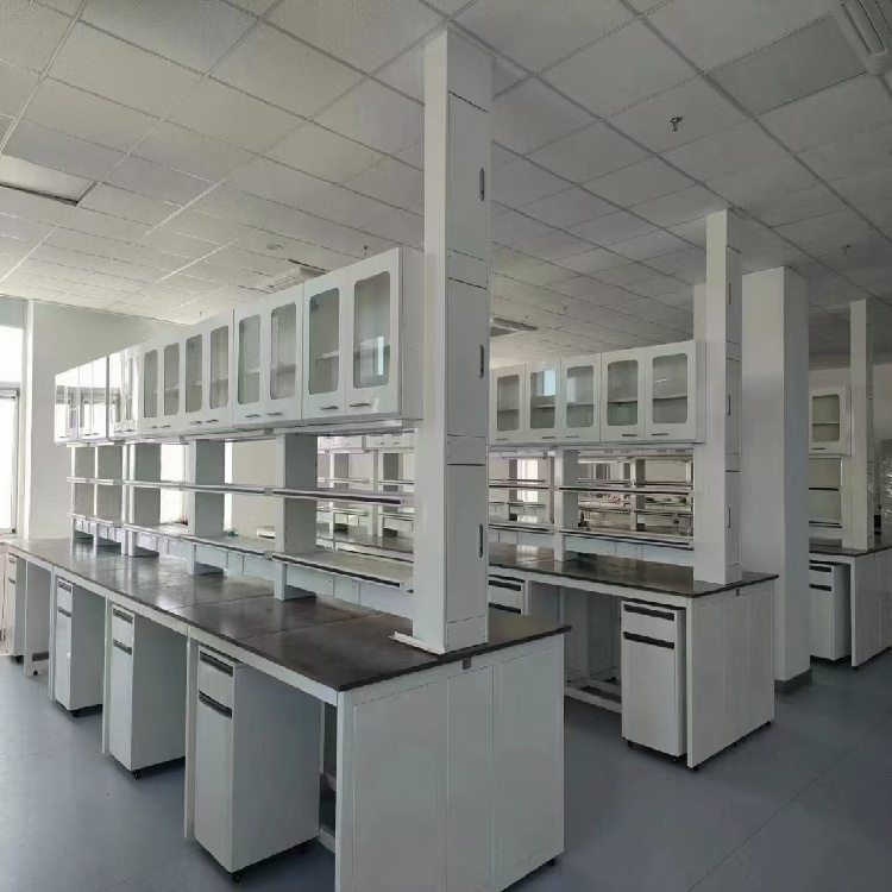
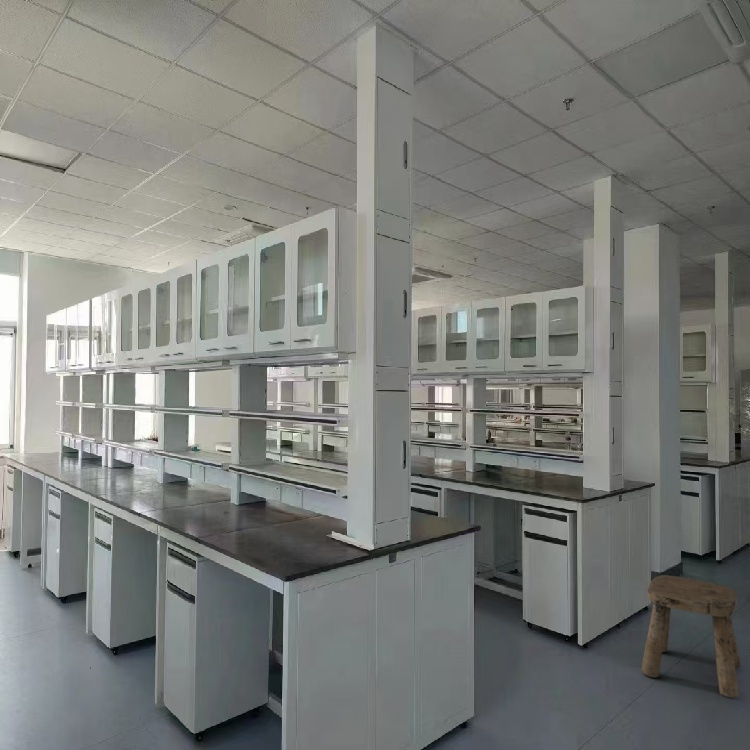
+ stool (693, 612)
